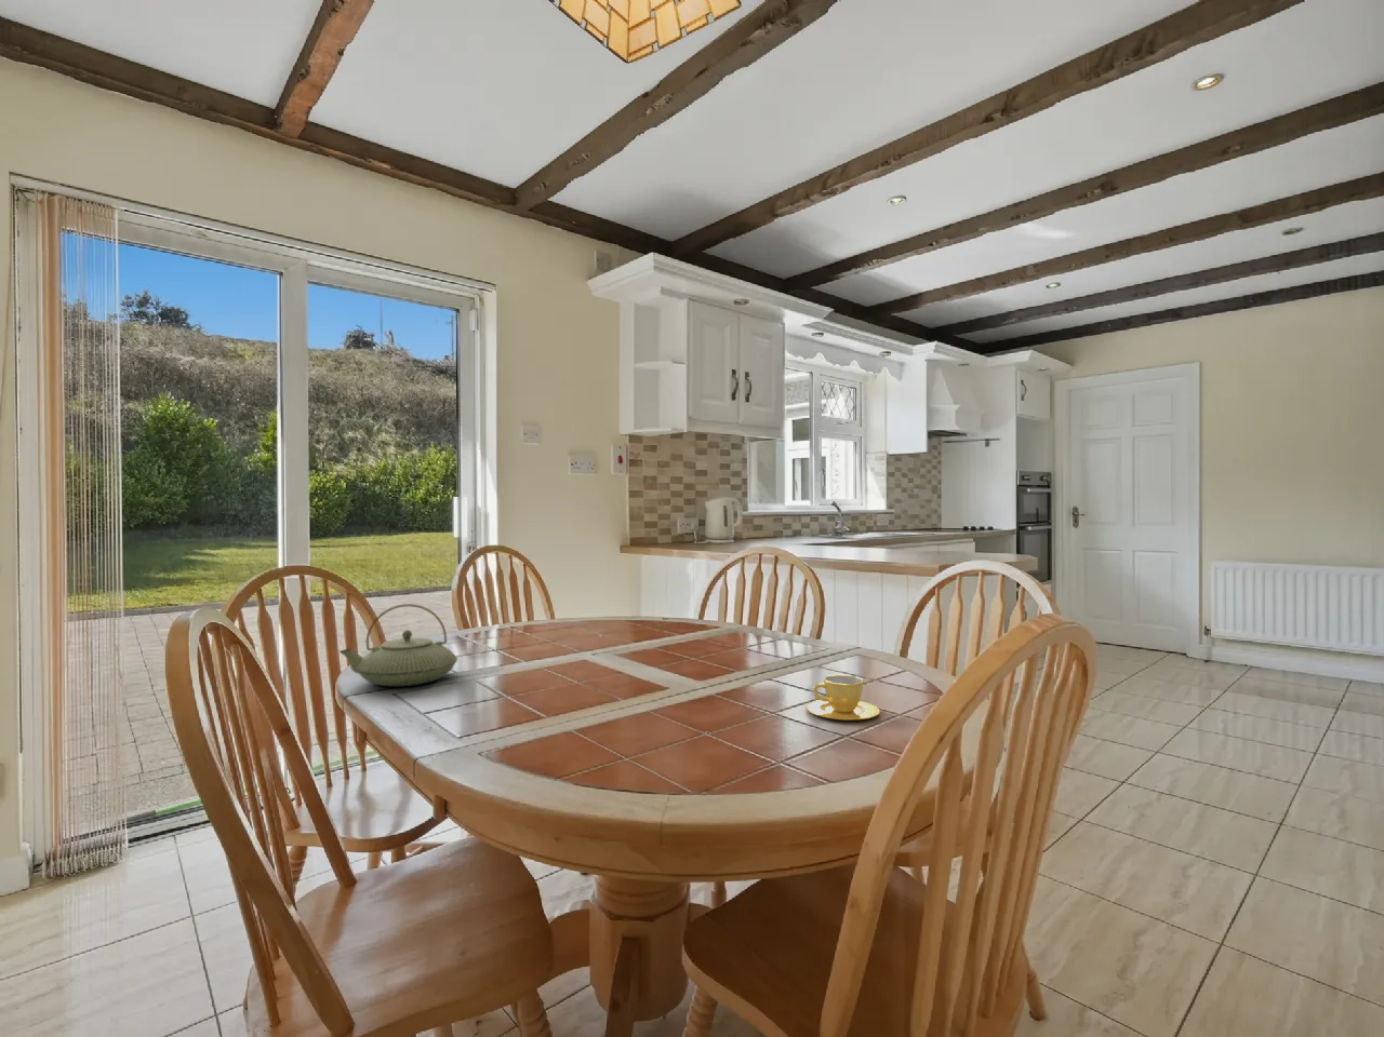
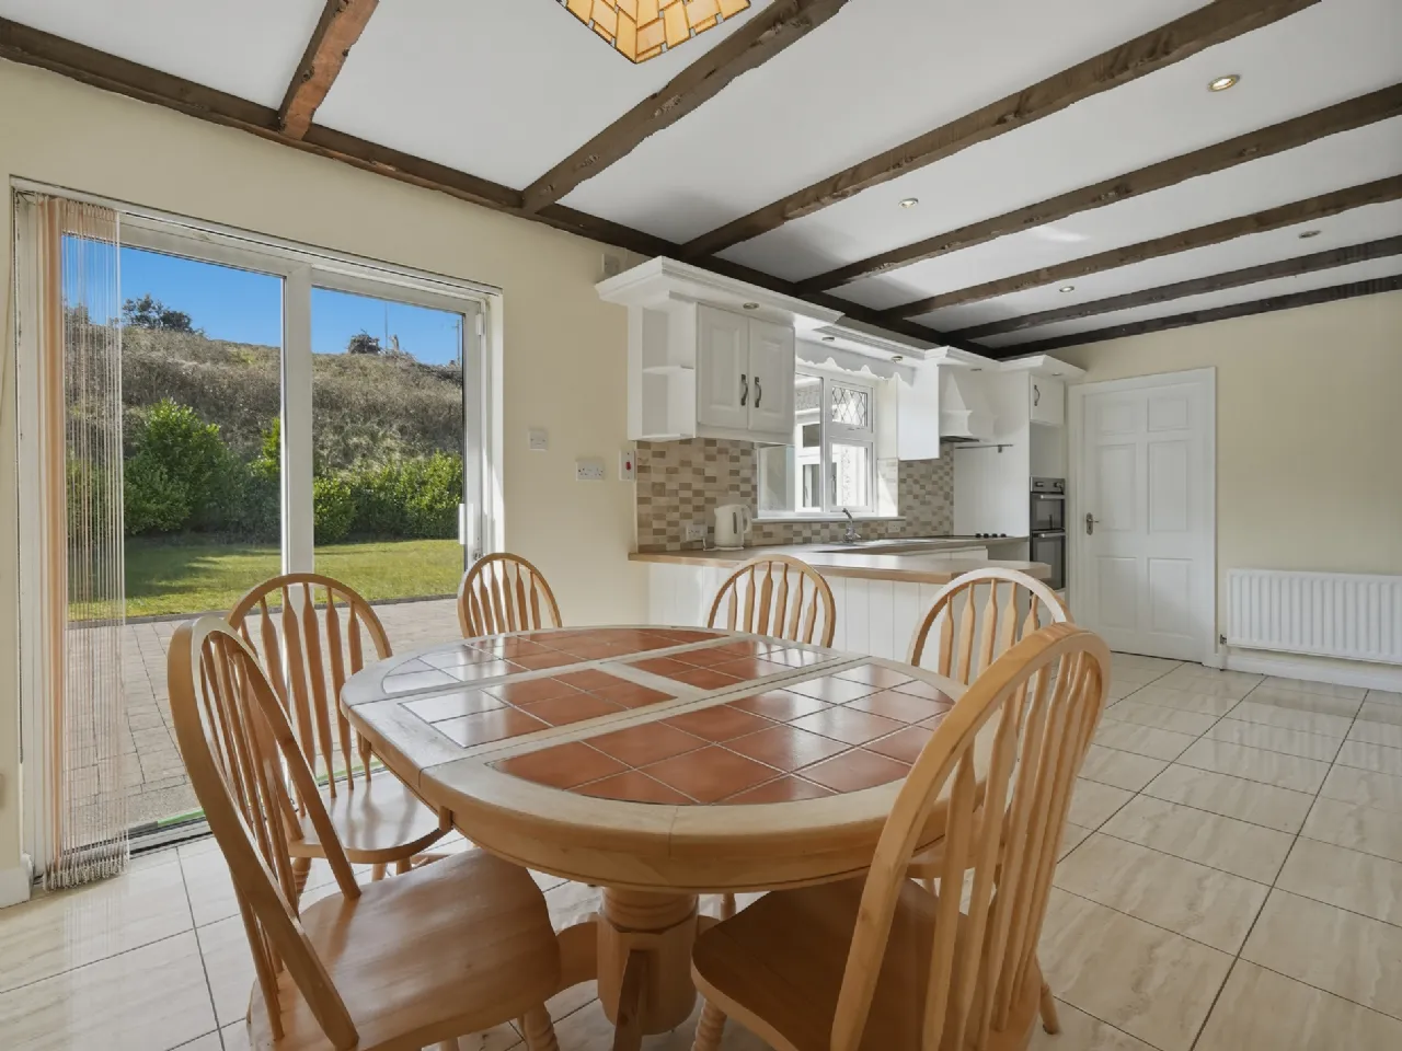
- cup (842, 695)
- teapot (400, 642)
